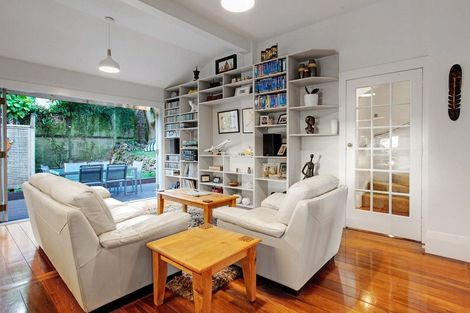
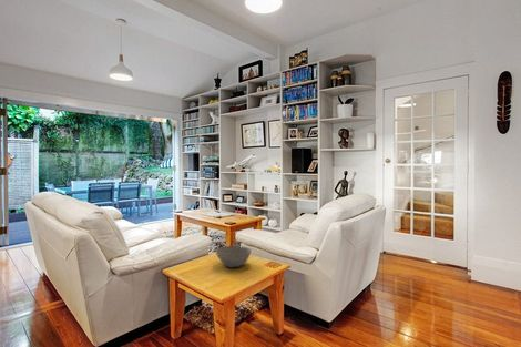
+ bowl (233, 257)
